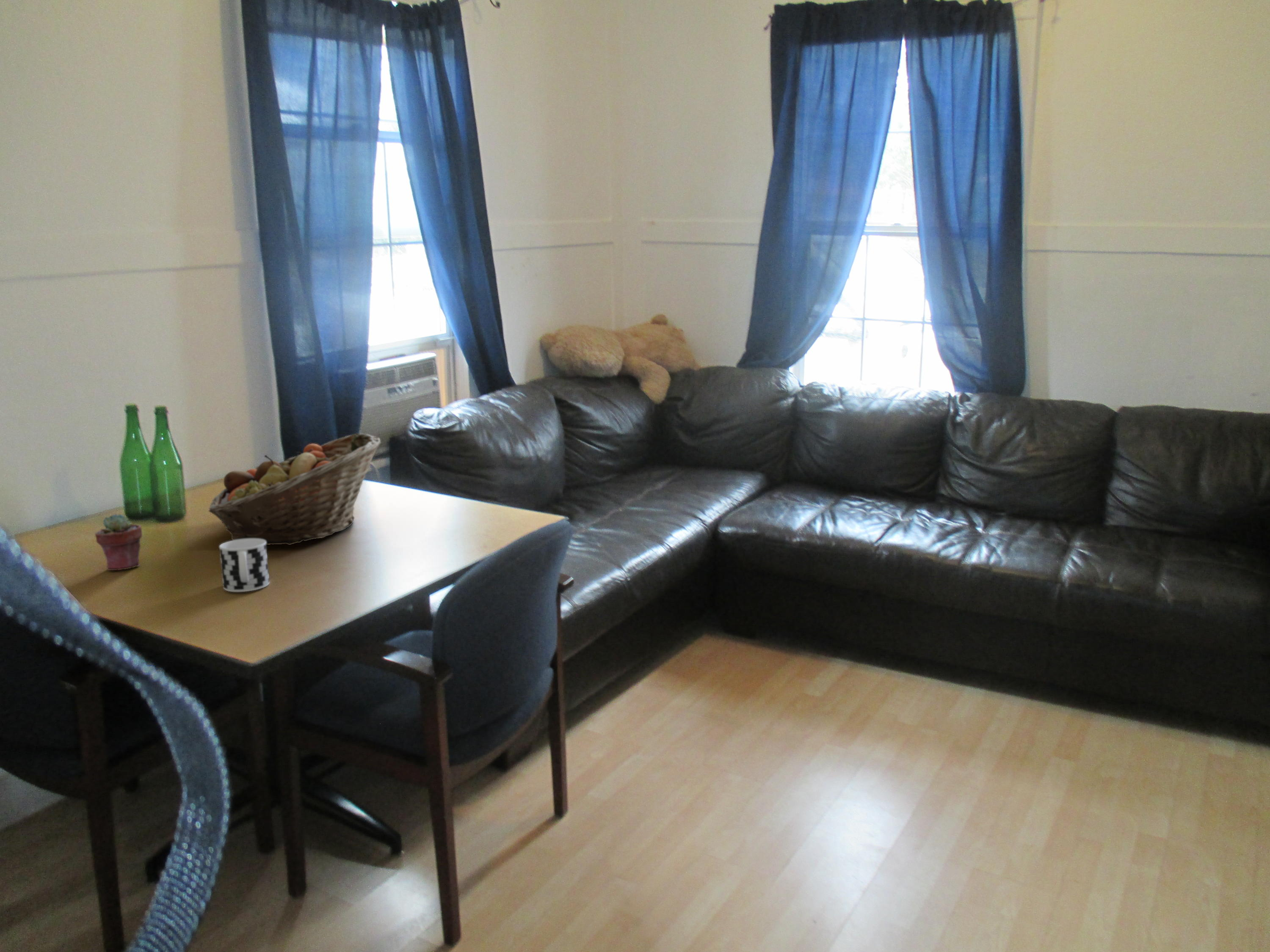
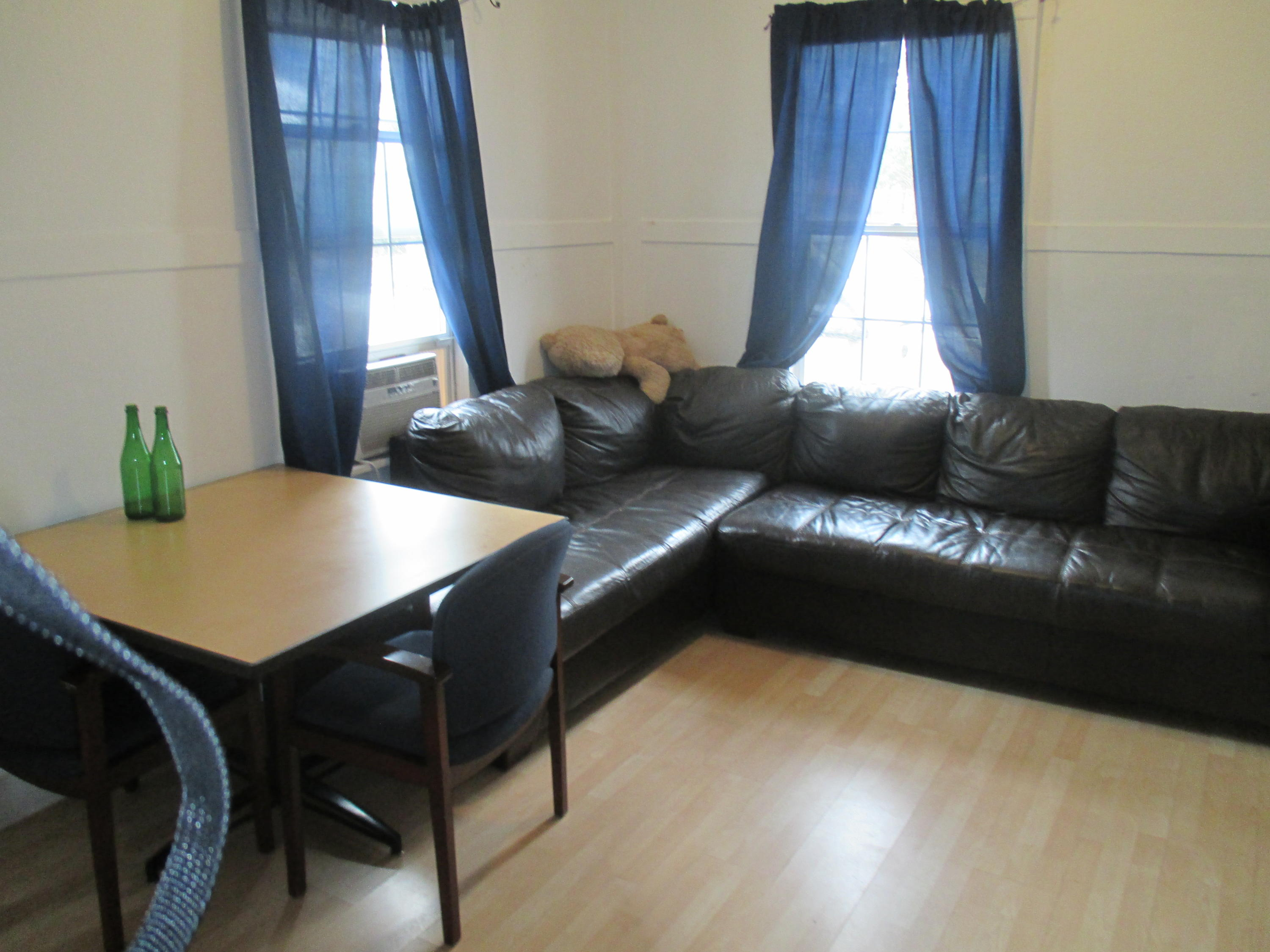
- cup (244, 567)
- potted succulent (120, 540)
- fruit basket (298, 485)
